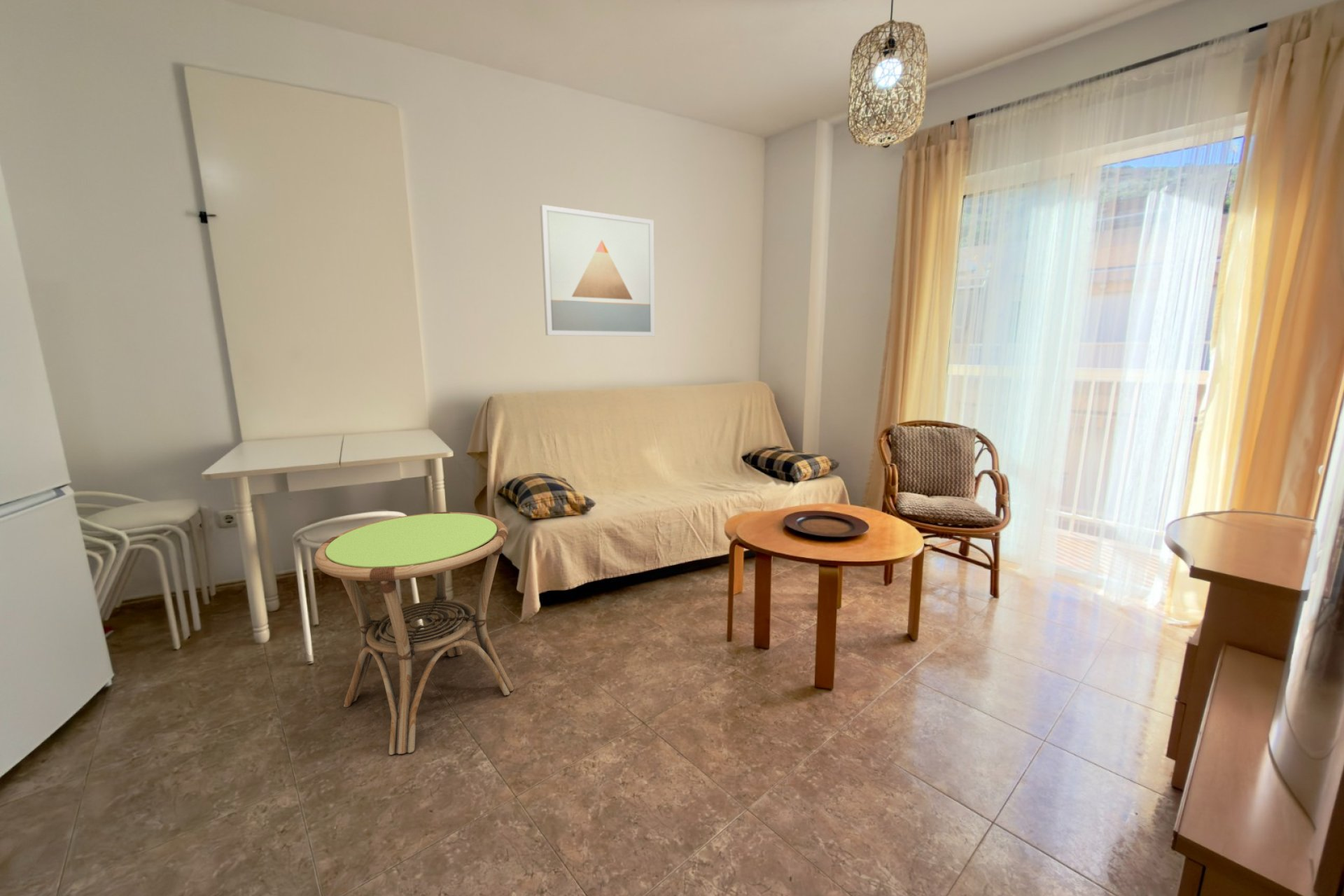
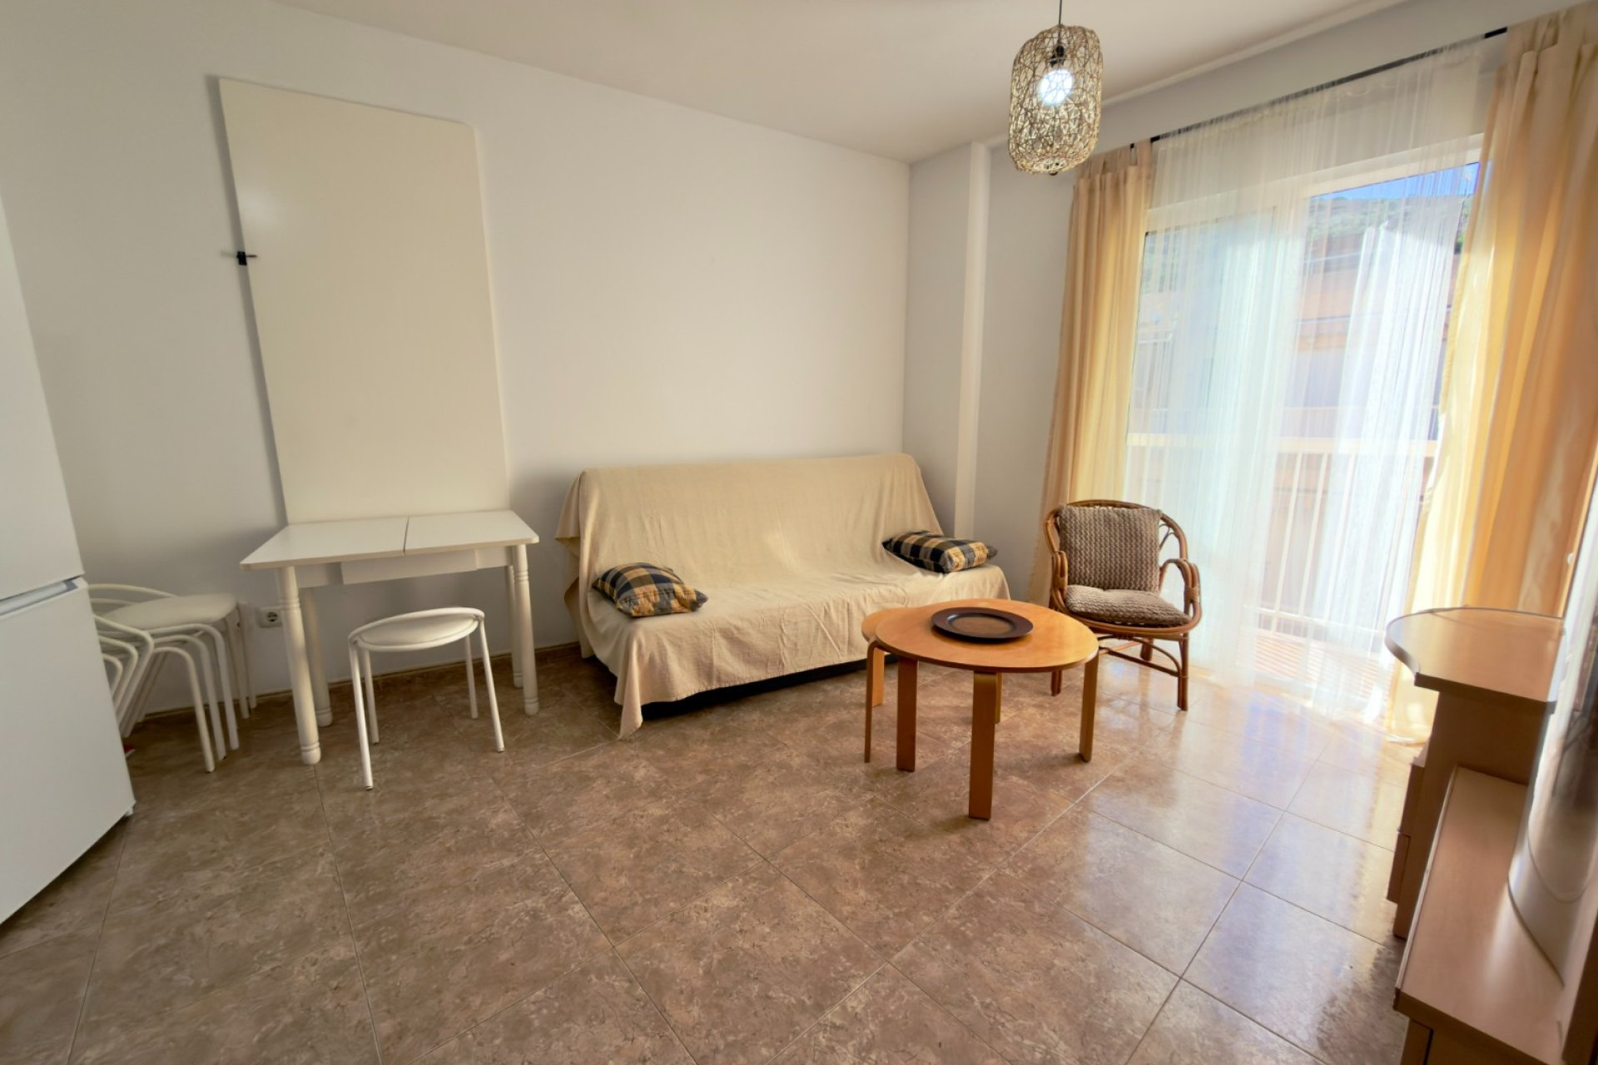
- wall art (601, 276)
- side table (424, 617)
